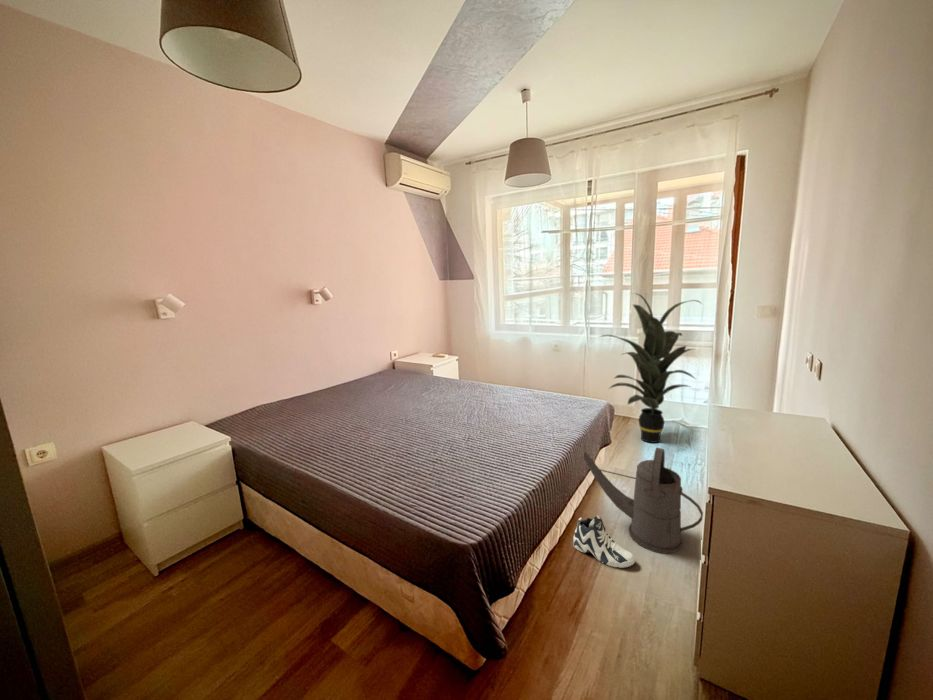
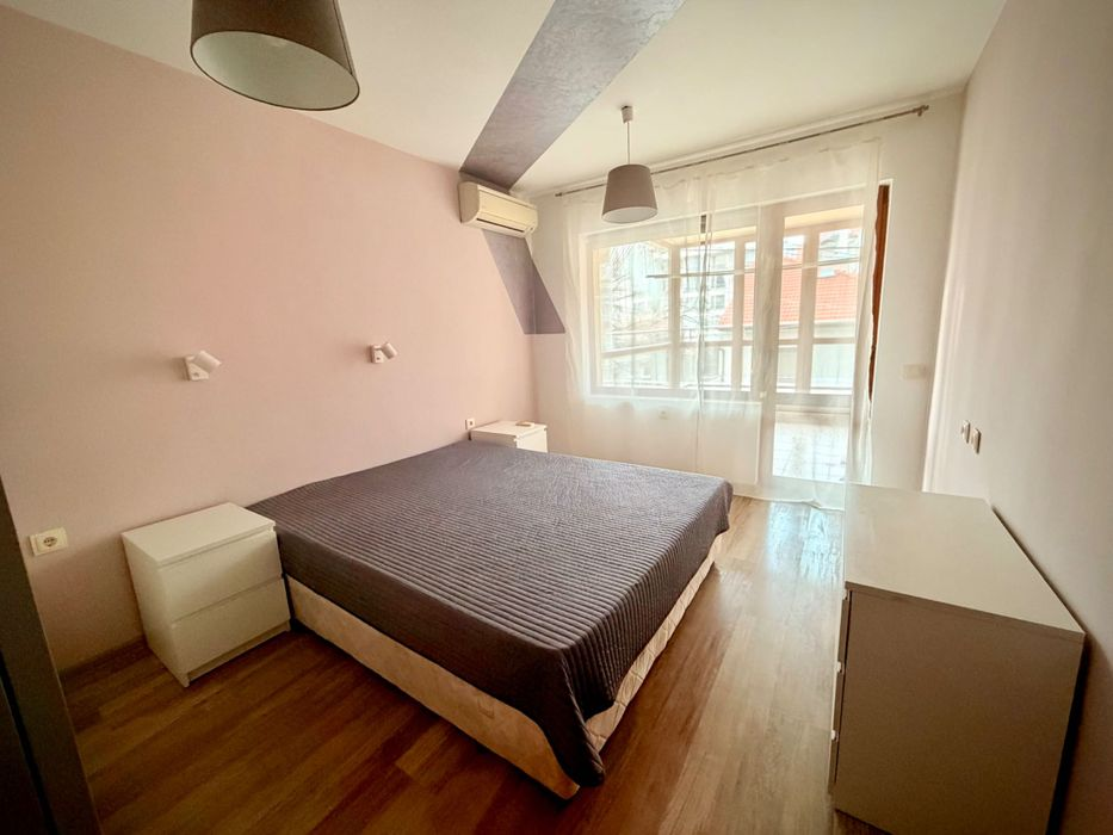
- watering can (636, 488)
- sneaker (603, 537)
- indoor plant (648, 367)
